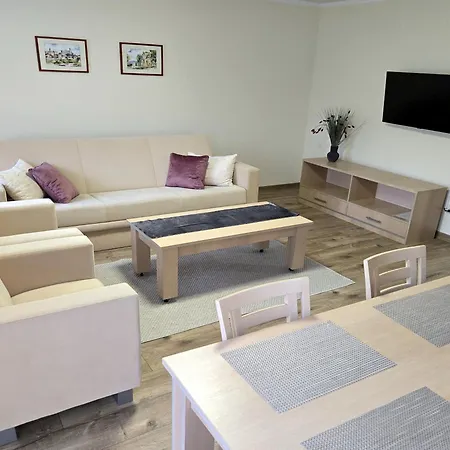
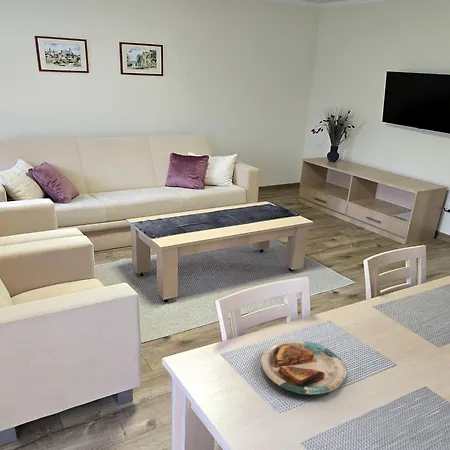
+ plate (304, 366)
